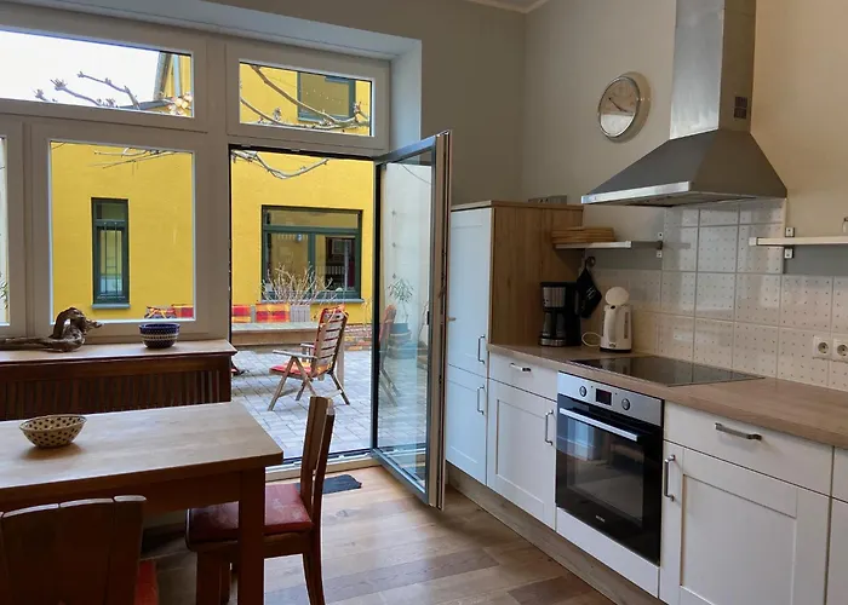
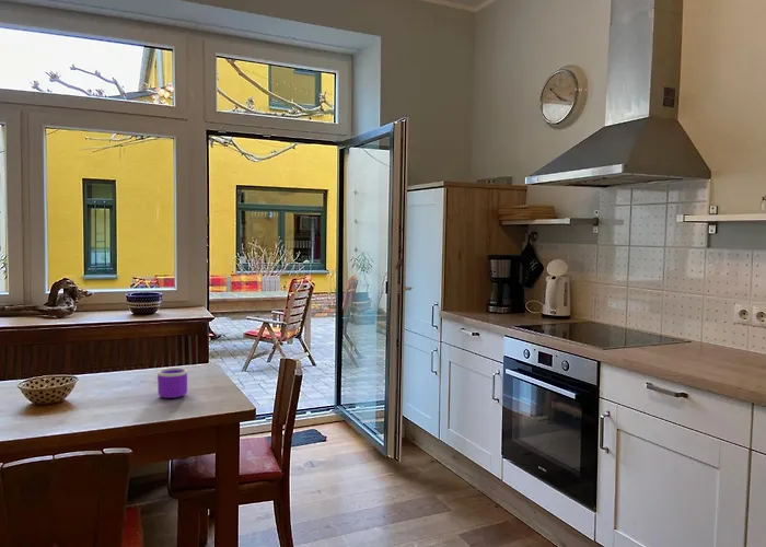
+ mug (170, 382)
